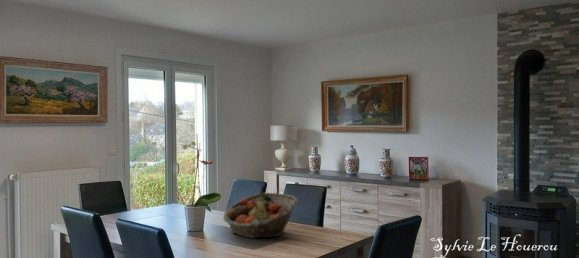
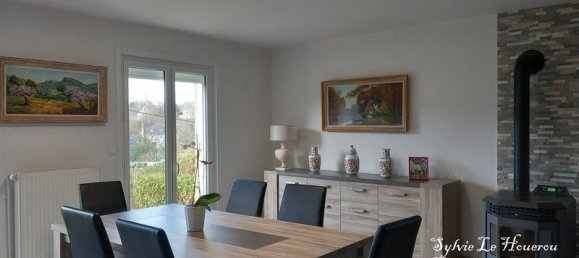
- fruit basket (260, 214)
